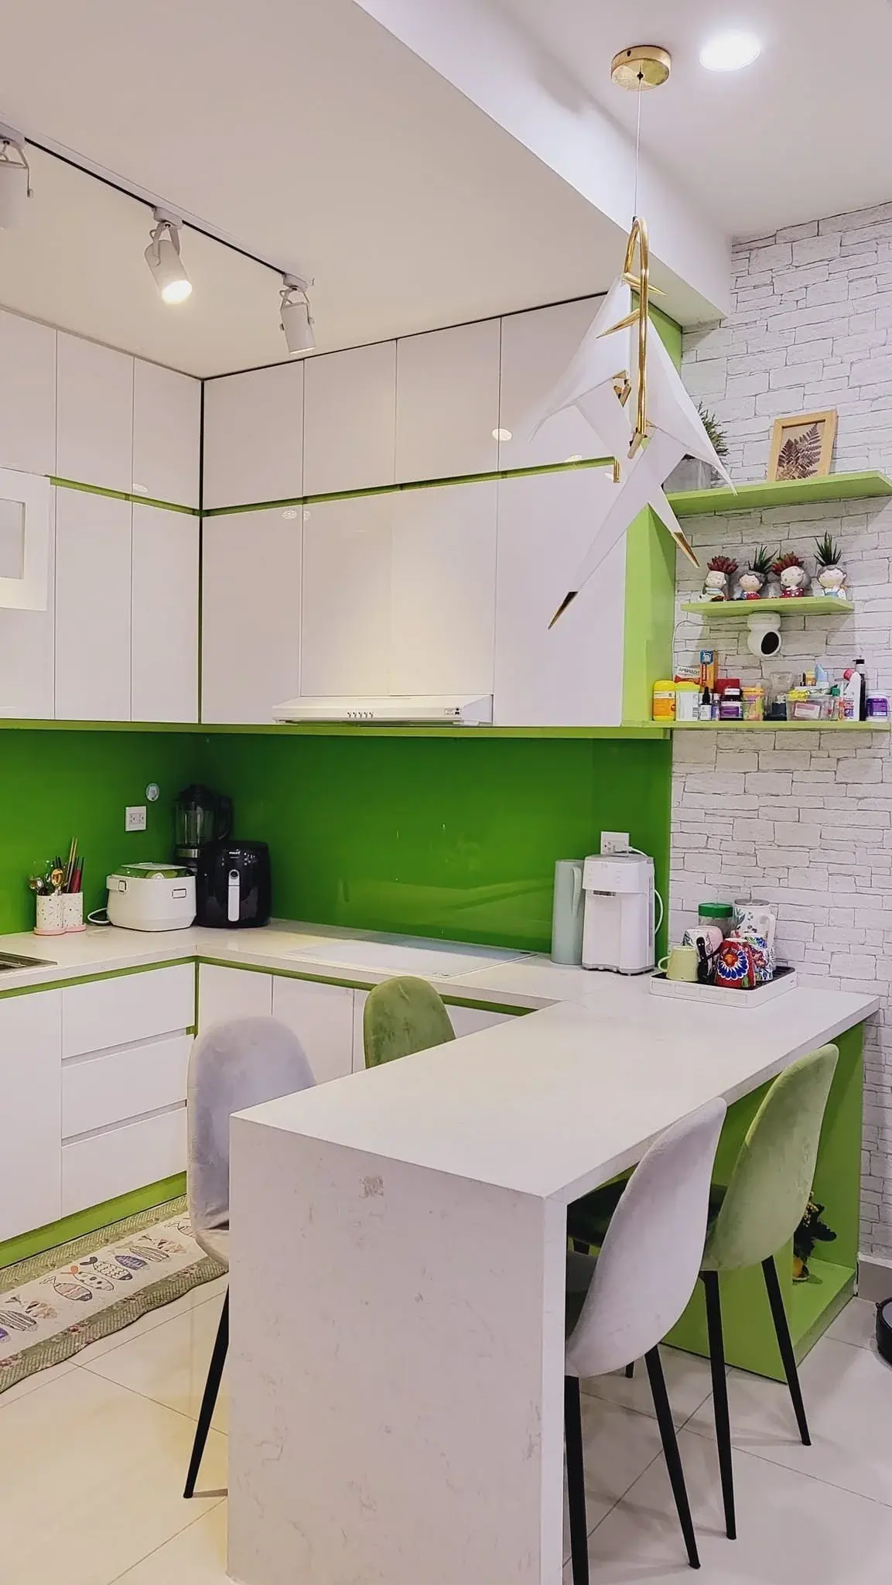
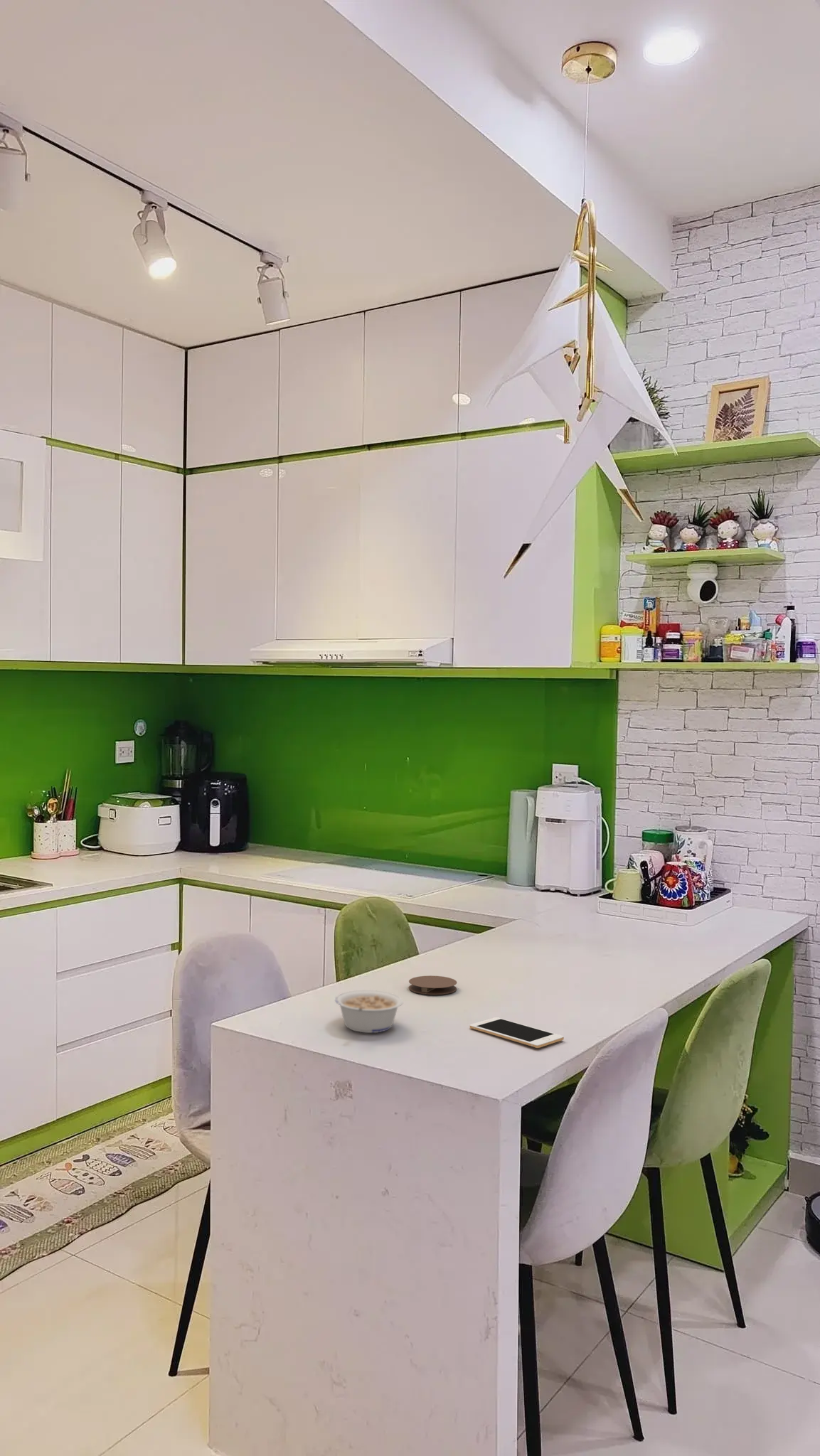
+ coaster (432, 985)
+ cell phone (516, 1032)
+ legume (369, 1010)
